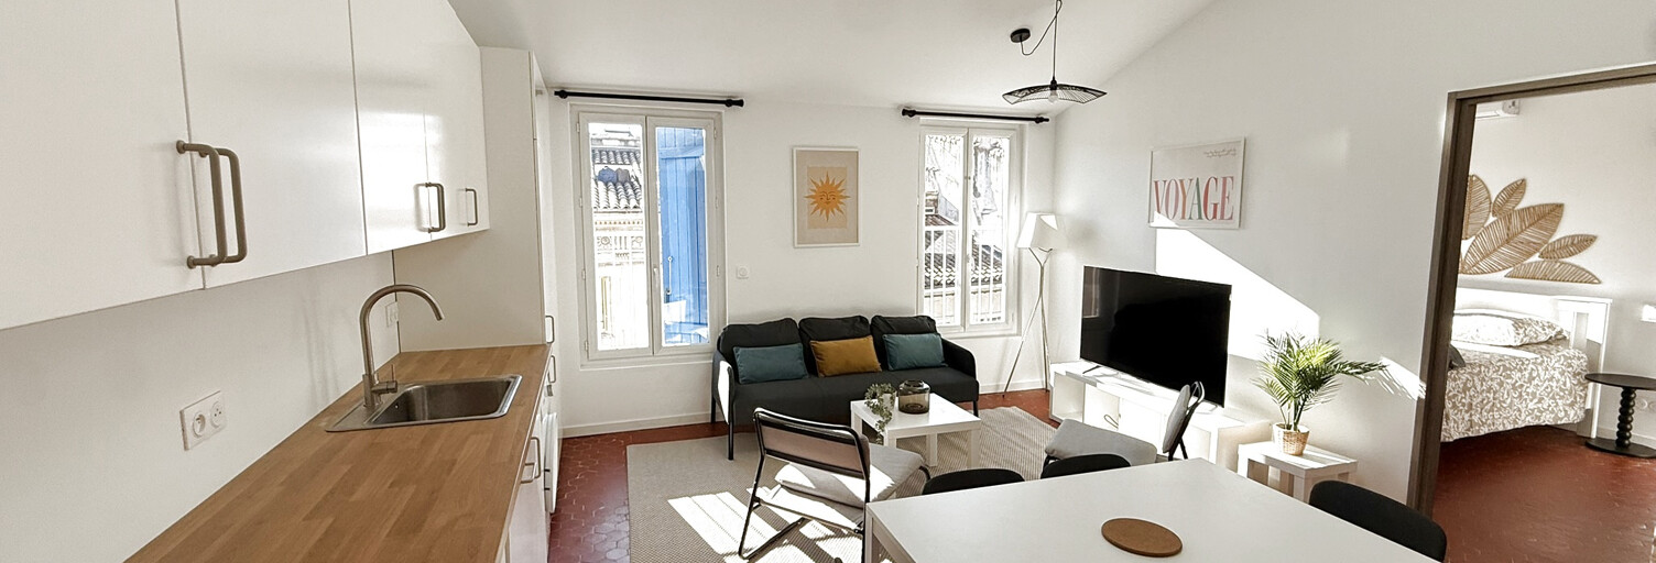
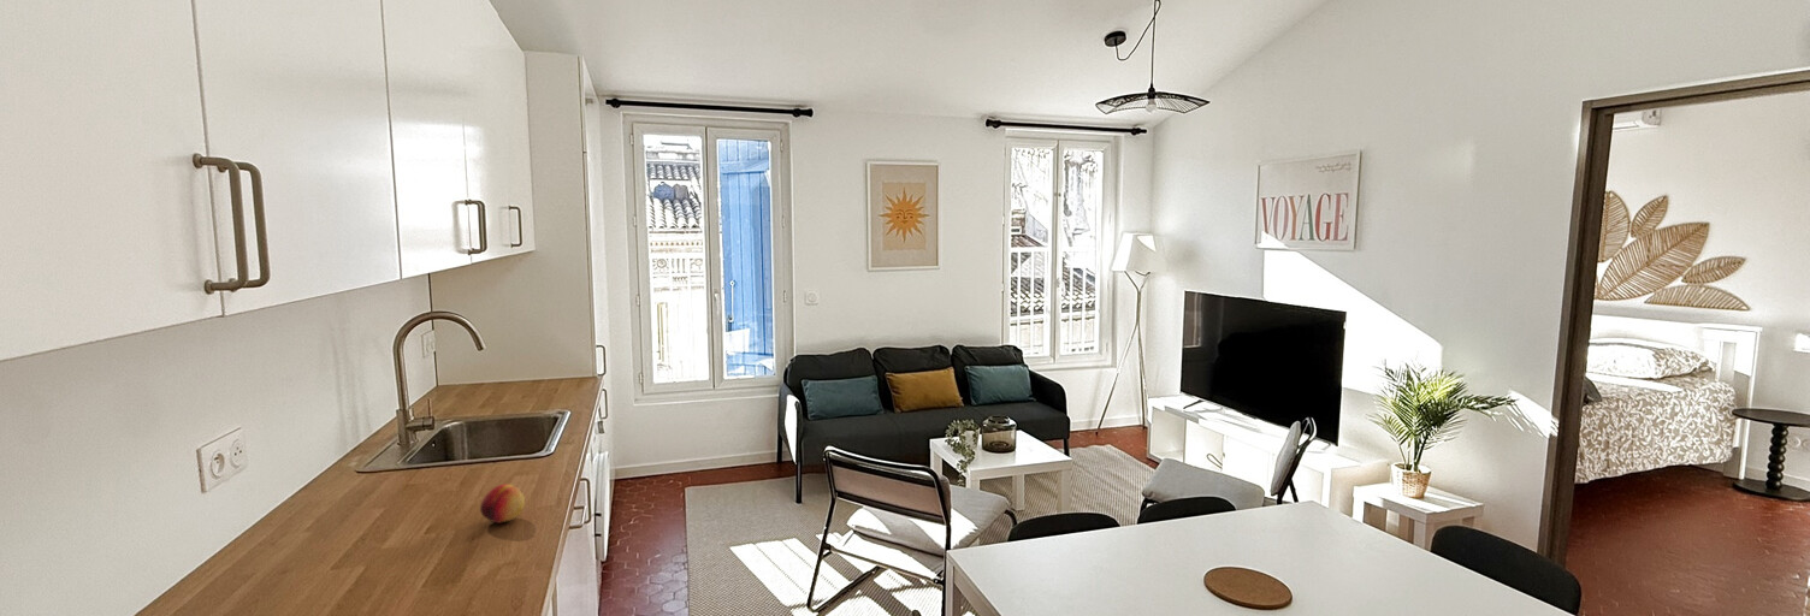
+ fruit (502, 502)
